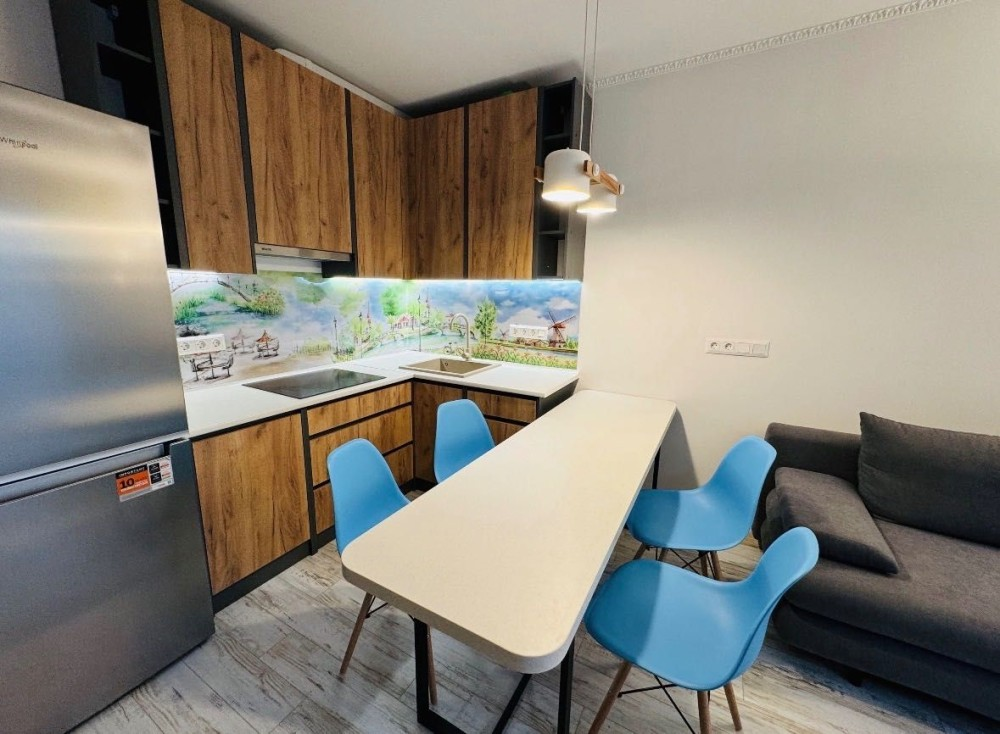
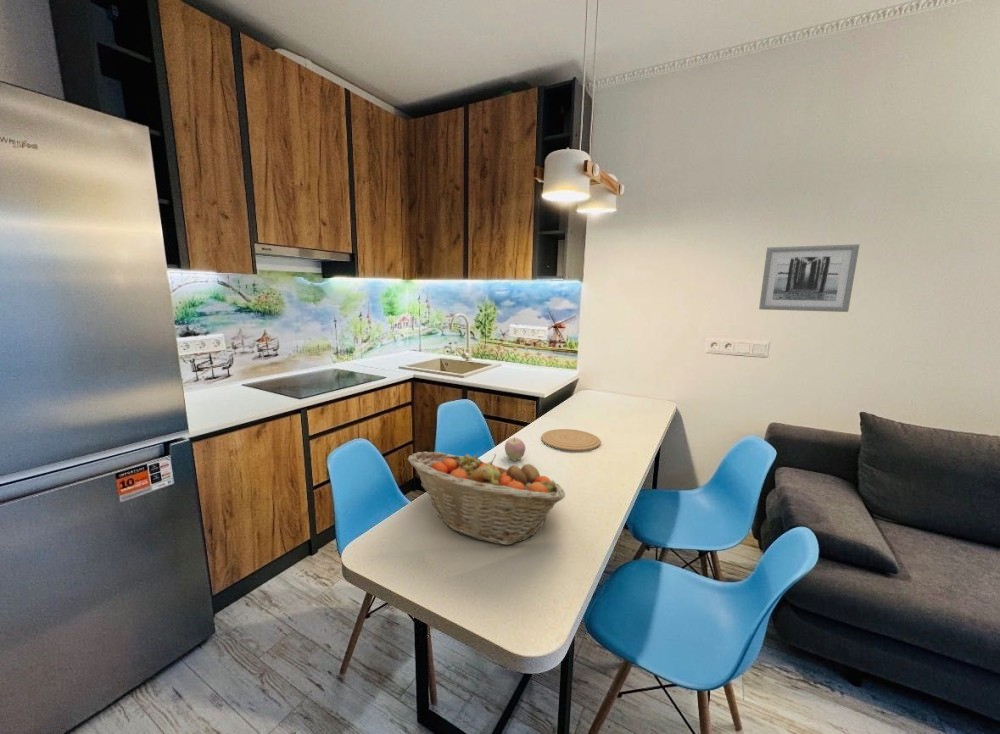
+ apple (514, 447)
+ plate (570, 438)
+ wall art (806, 278)
+ fruit basket (484, 485)
